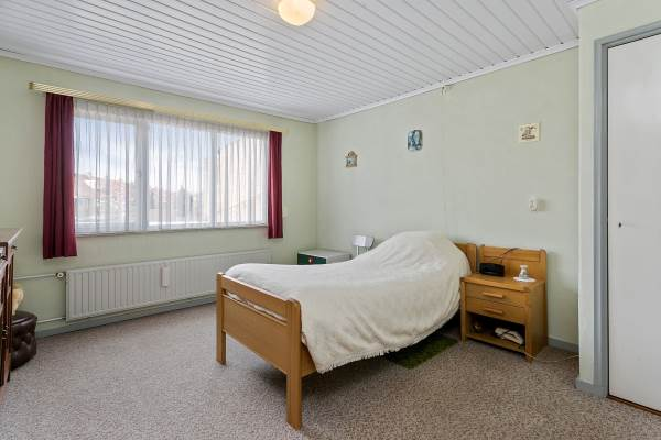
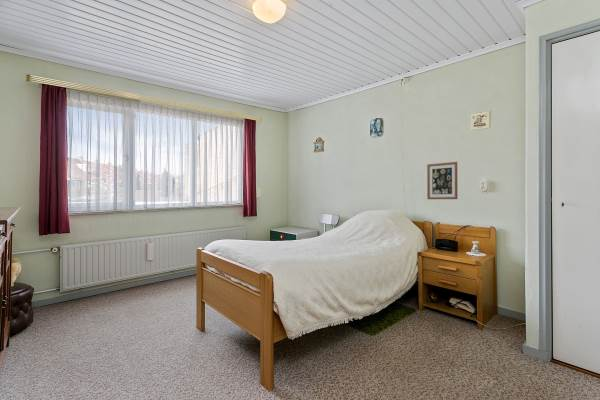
+ wall art (441, 181)
